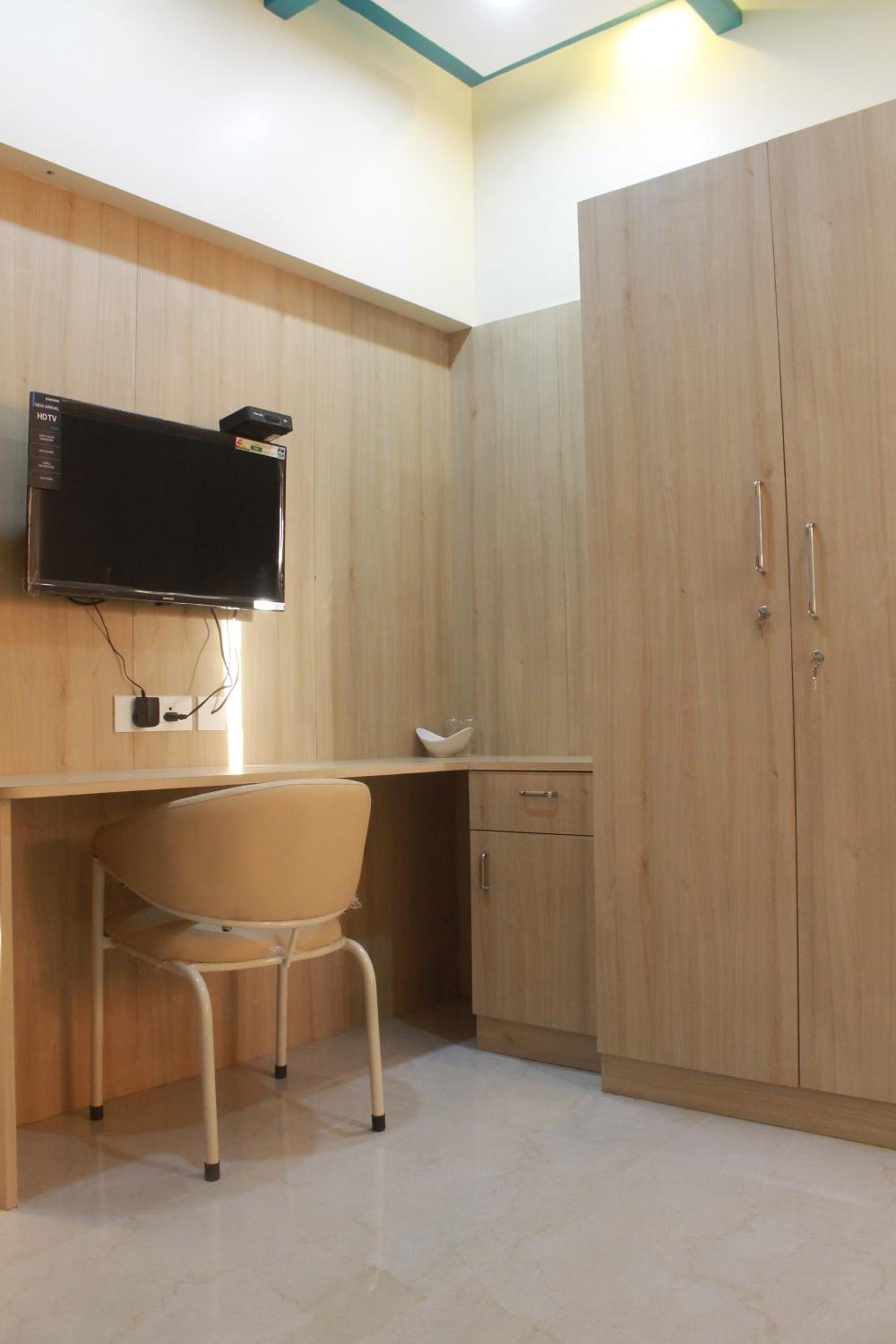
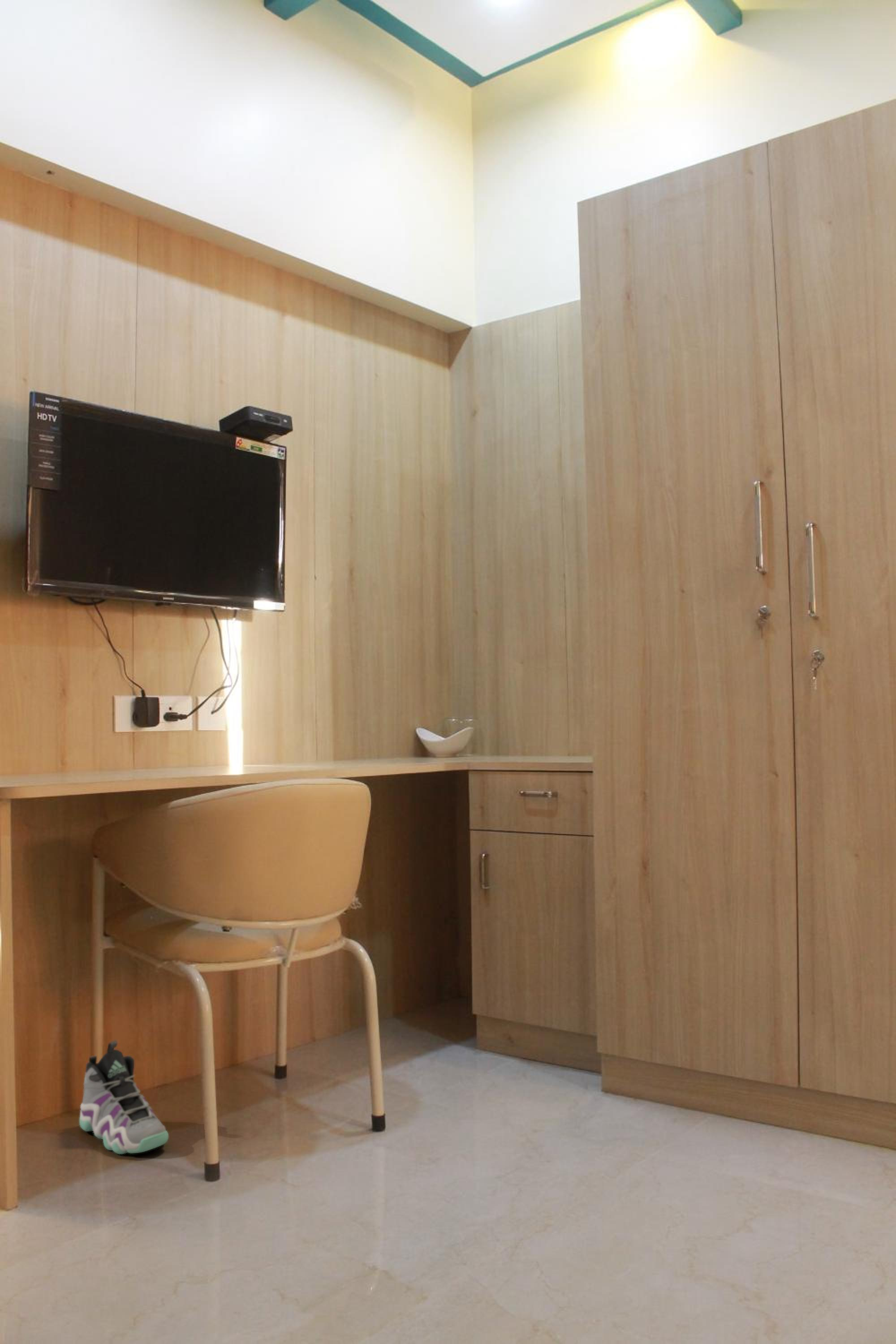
+ sneaker (120, 1090)
